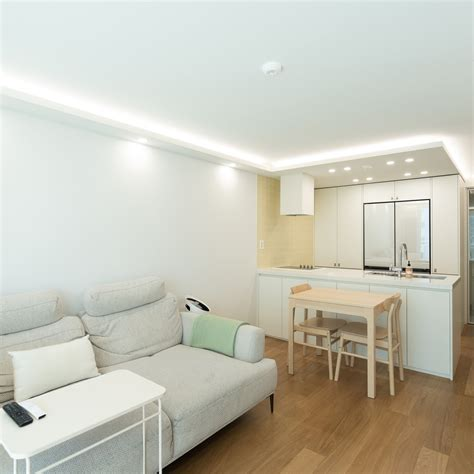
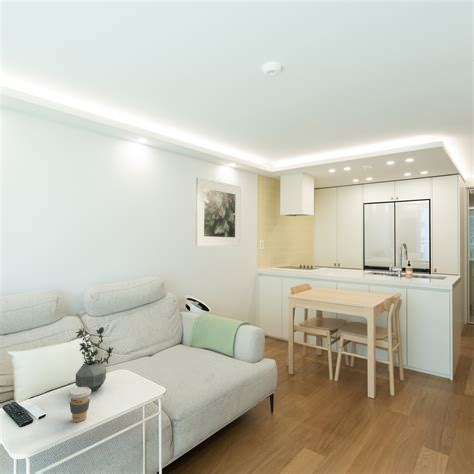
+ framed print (220, 214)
+ potted plant (92, 358)
+ coffee cup (79, 404)
